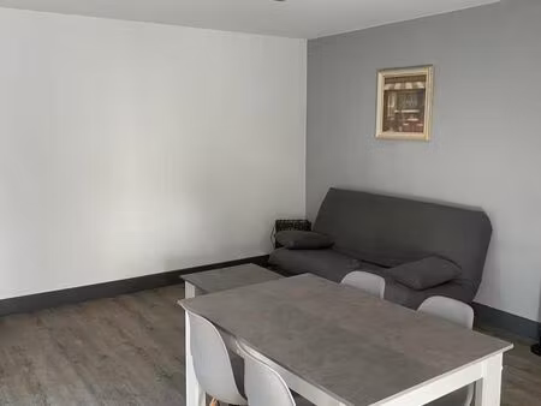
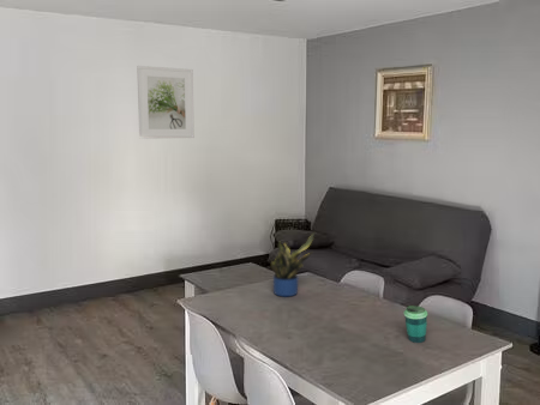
+ potted plant (293, 261)
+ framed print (166, 103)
+ cup (415, 325)
